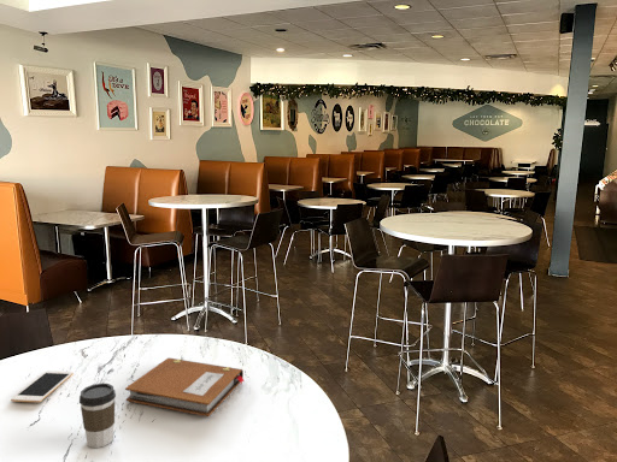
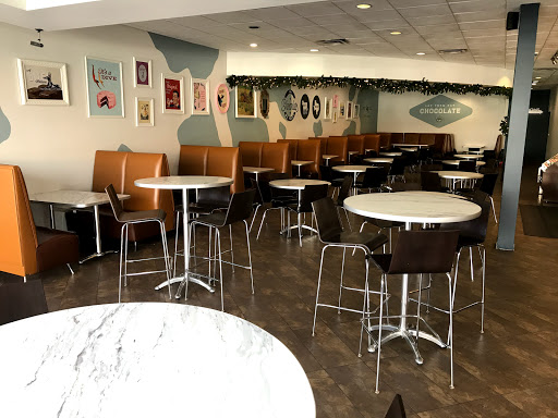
- cell phone (43, 385)
- notebook (189, 384)
- coffee cup (99, 415)
